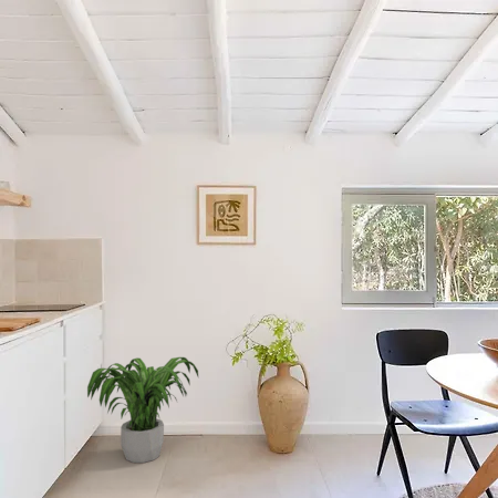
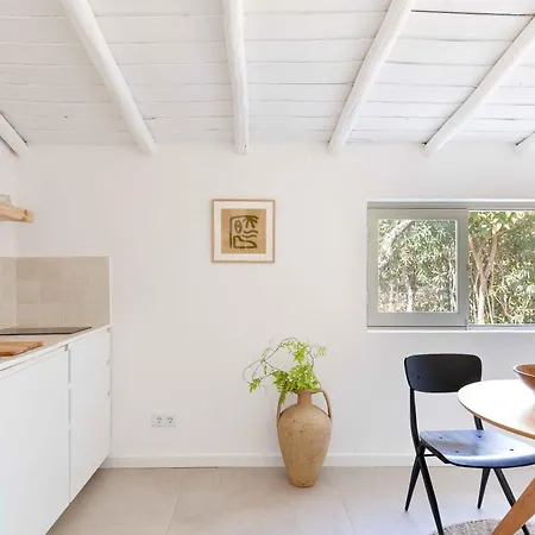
- potted plant (146, 407)
